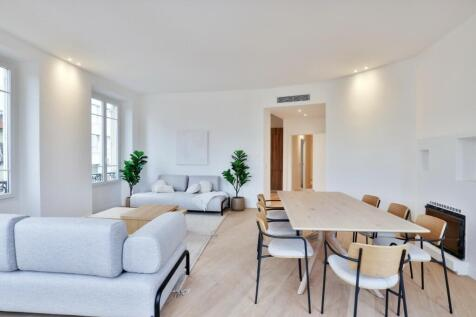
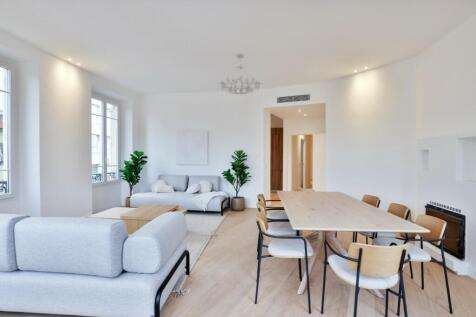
+ chandelier (241, 76)
